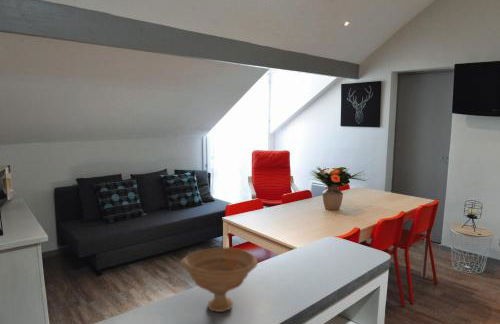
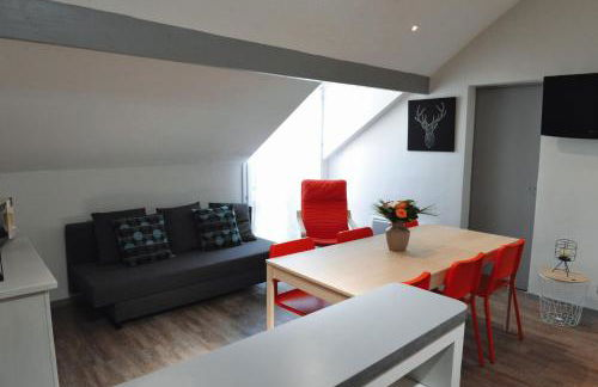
- bowl (219, 281)
